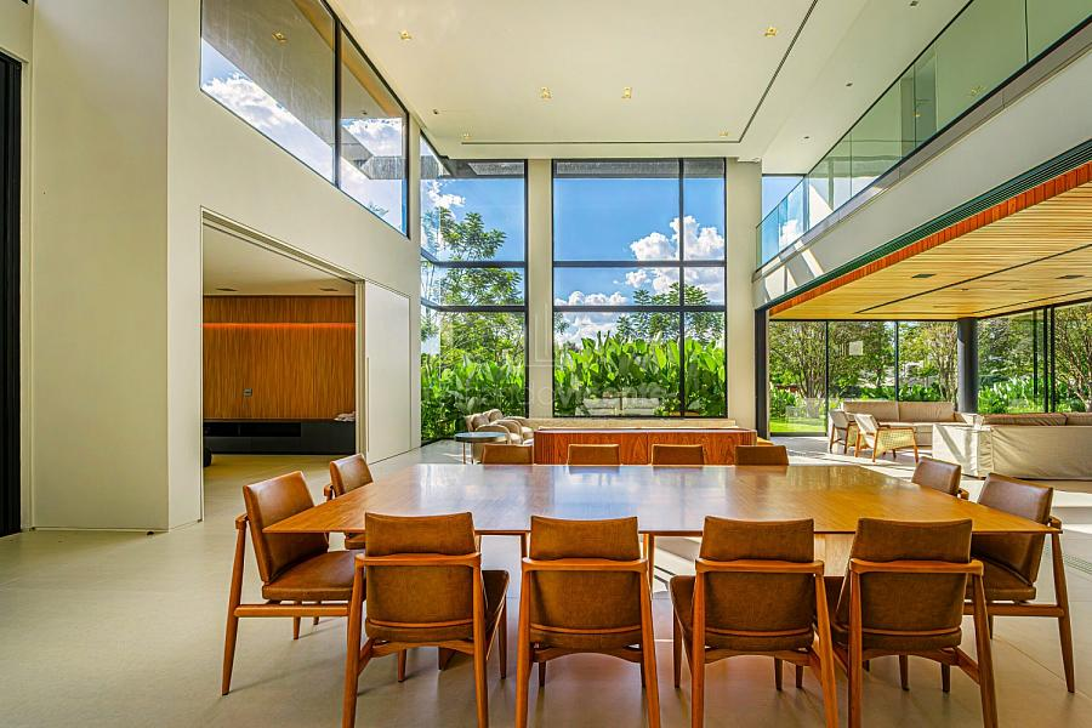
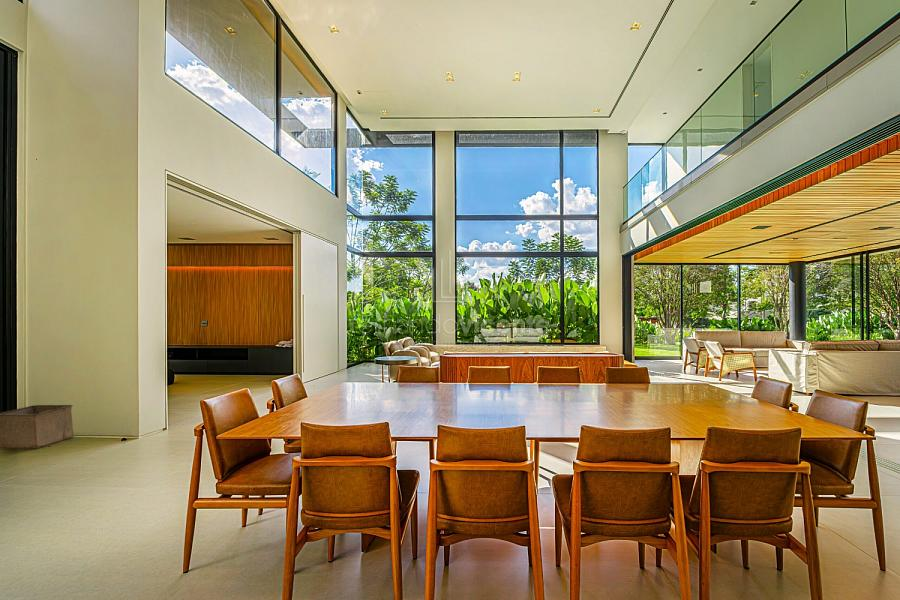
+ storage bin (35, 425)
